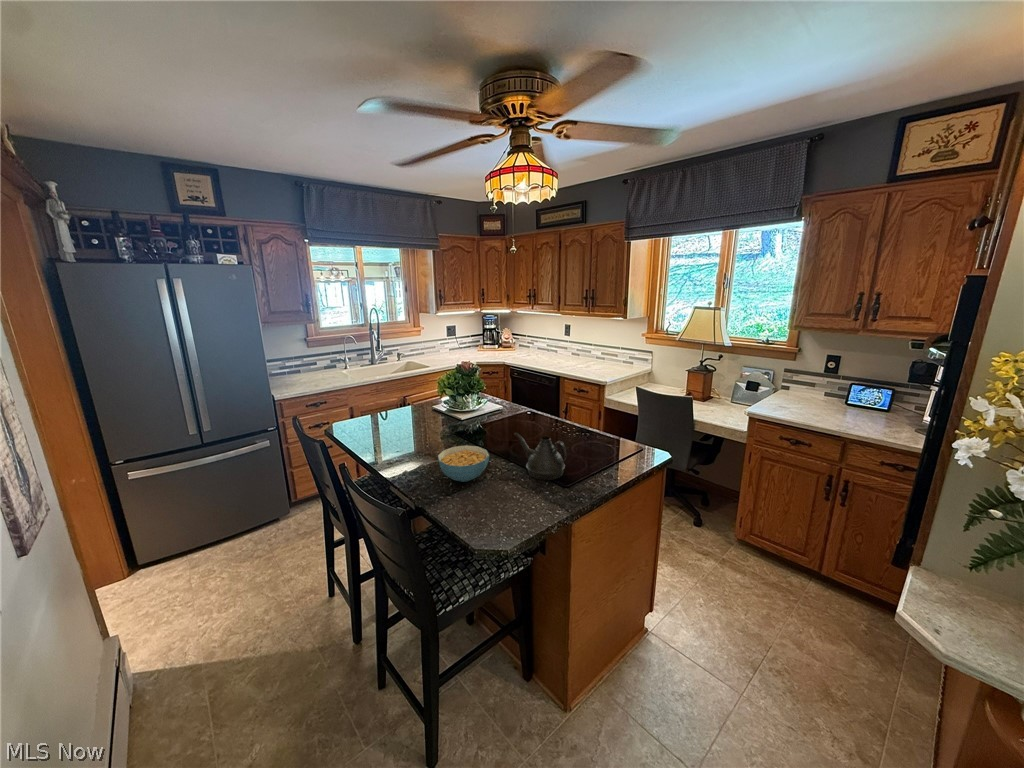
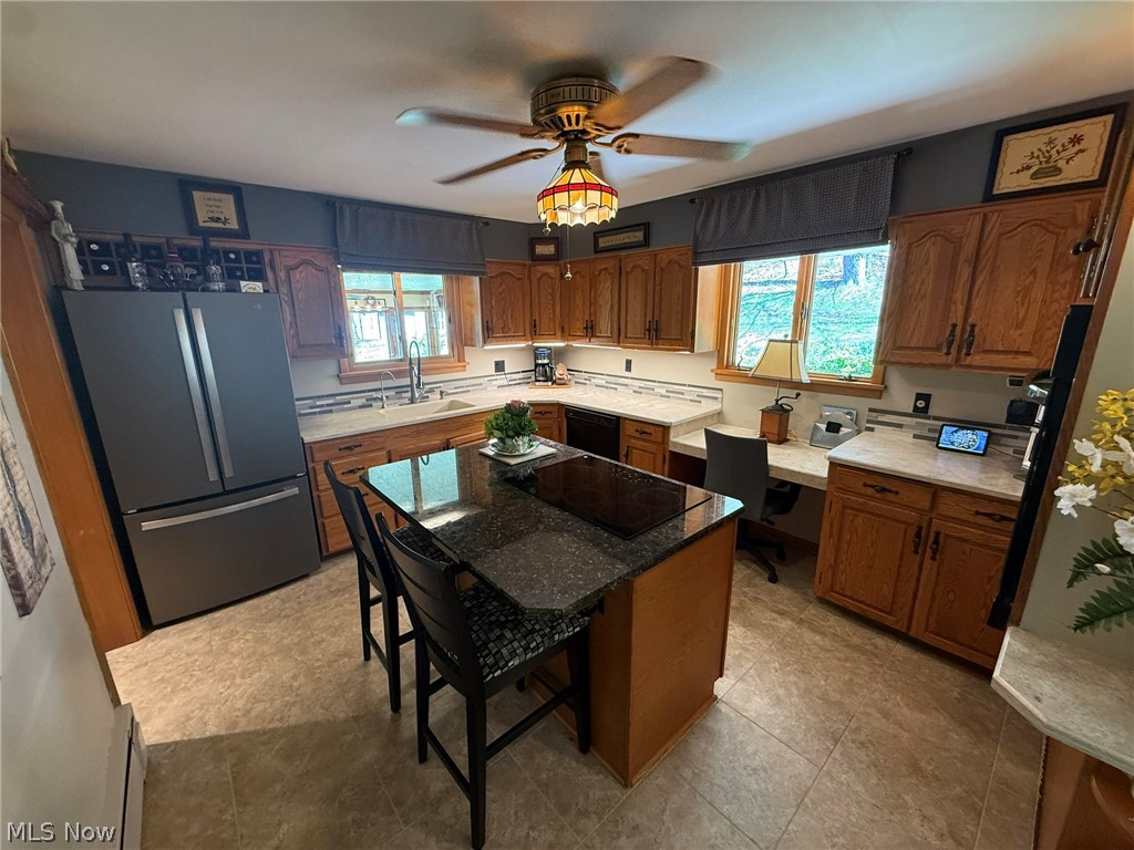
- teapot (539, 453)
- cereal bowl (463, 466)
